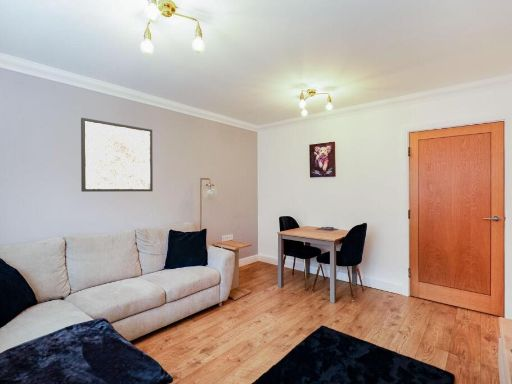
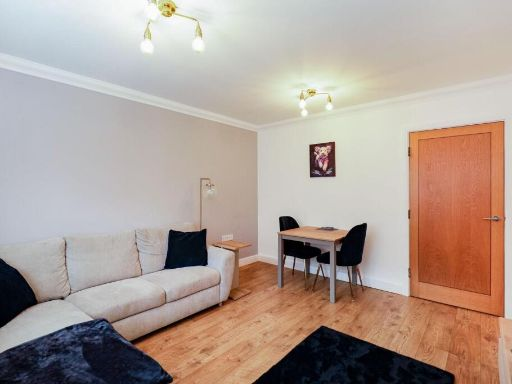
- wall art (119, 158)
